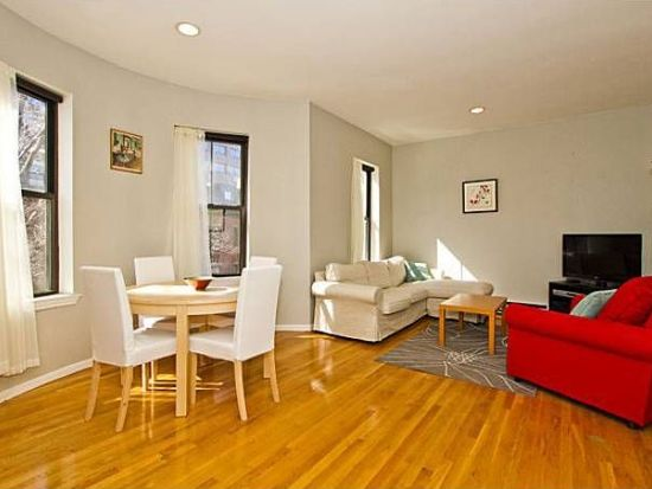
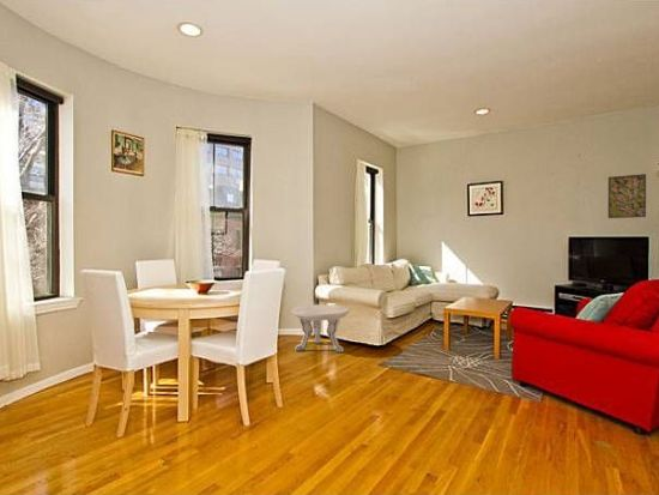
+ side table (320, 328)
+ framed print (625, 197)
